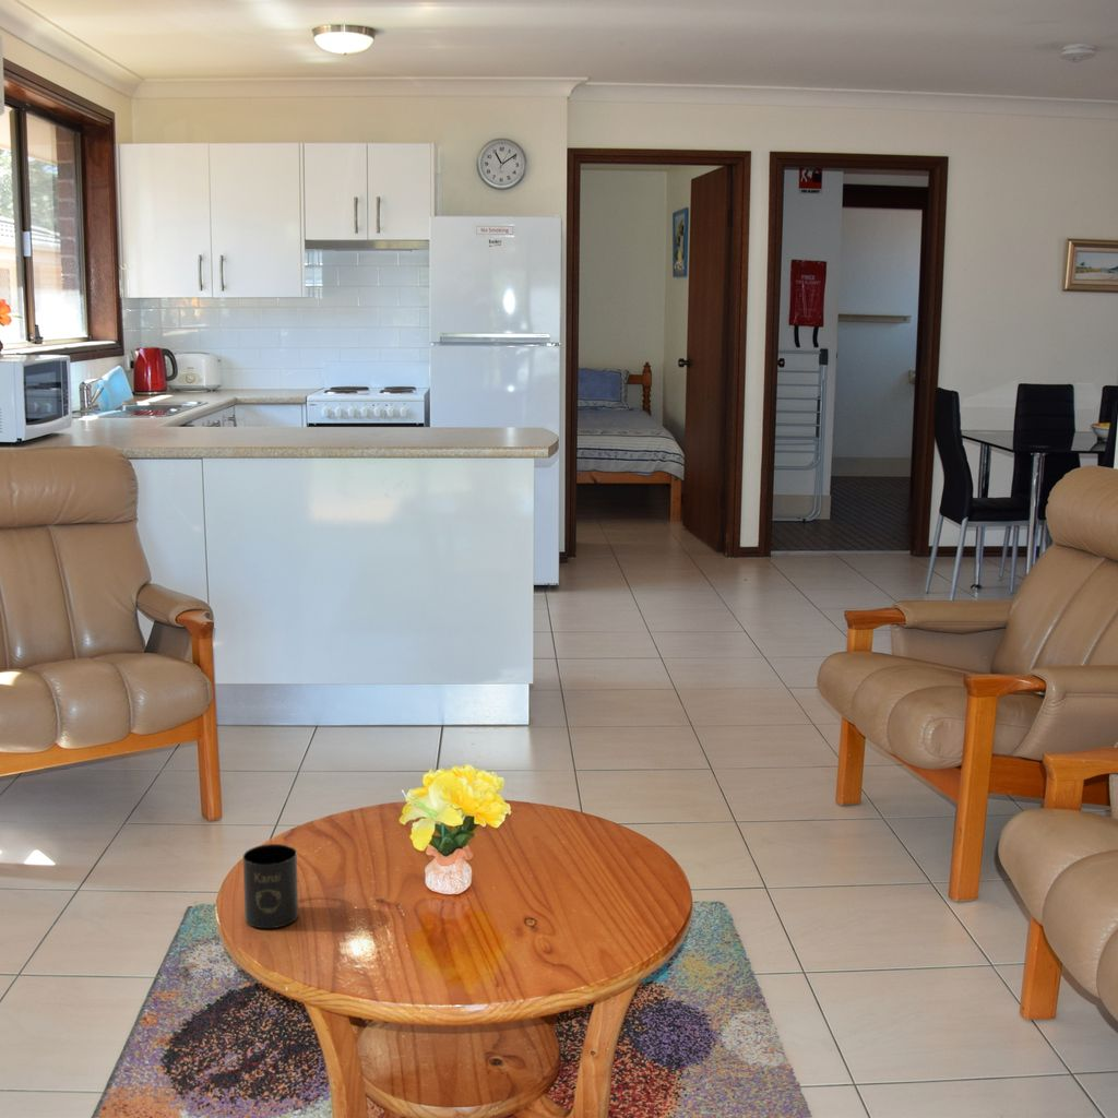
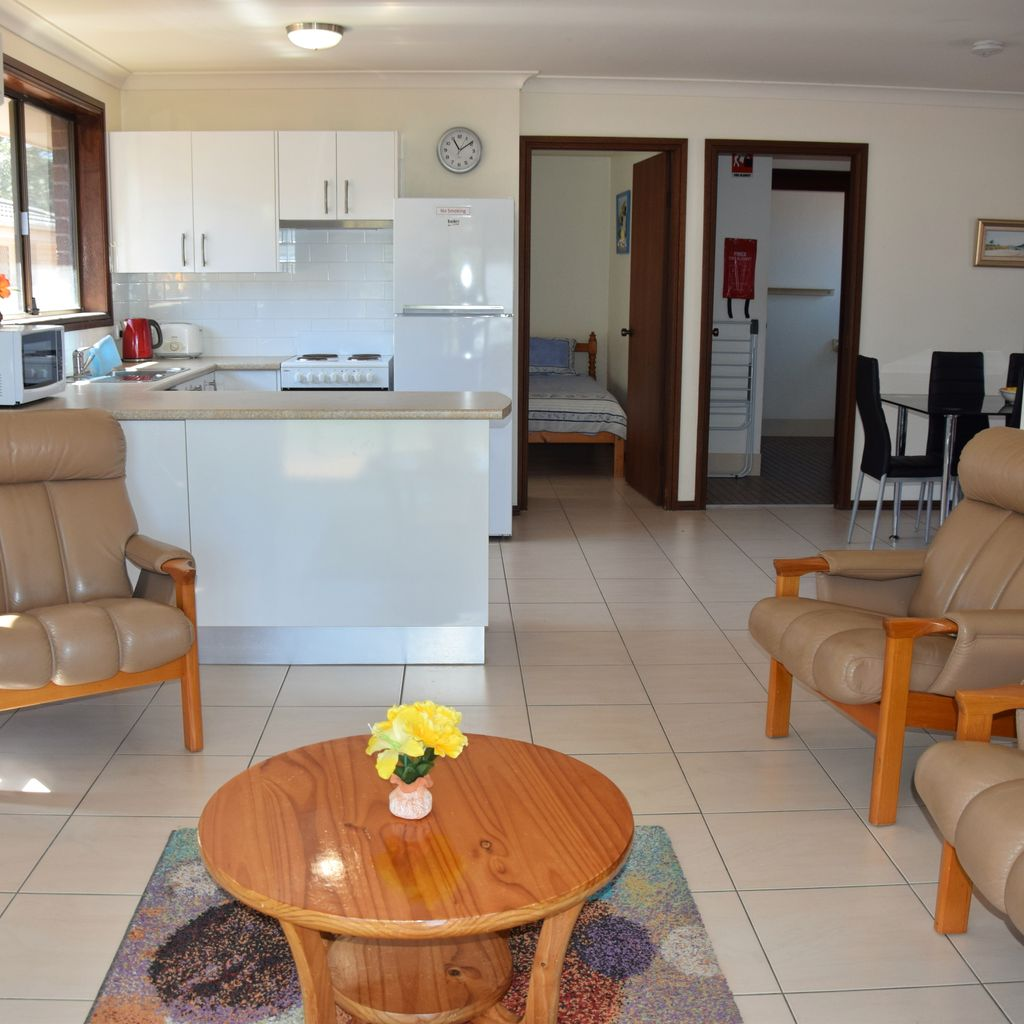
- mug (272, 880)
